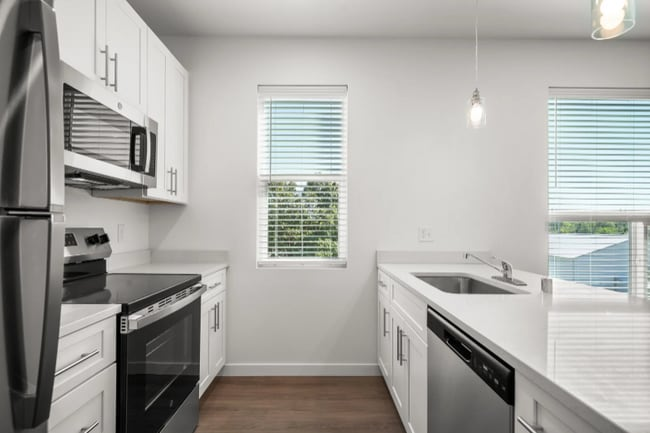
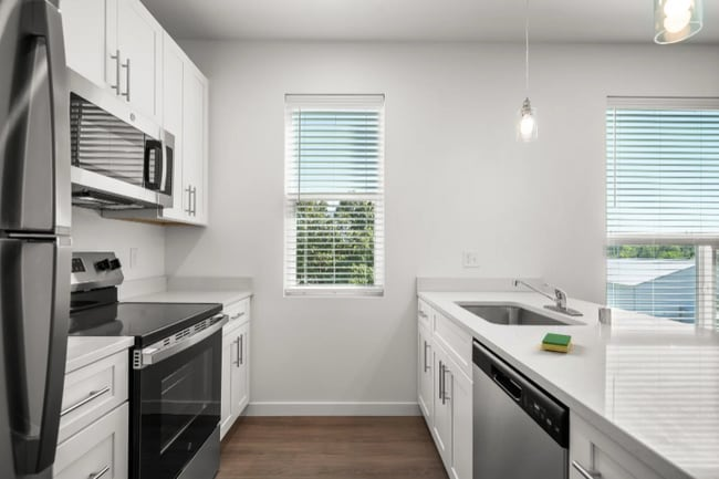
+ dish sponge (556, 342)
